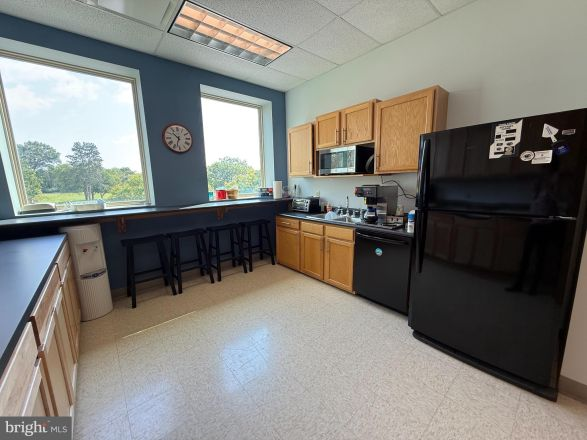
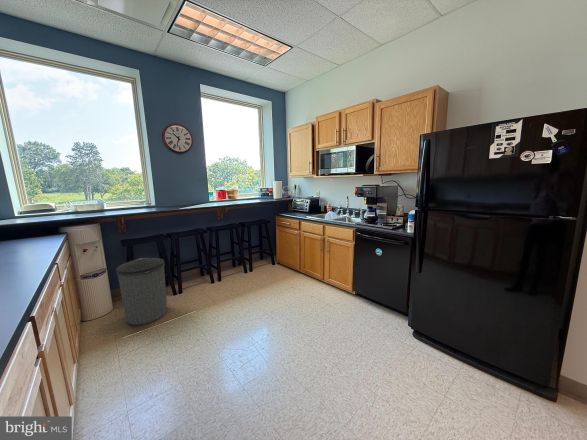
+ trash can (144, 287)
